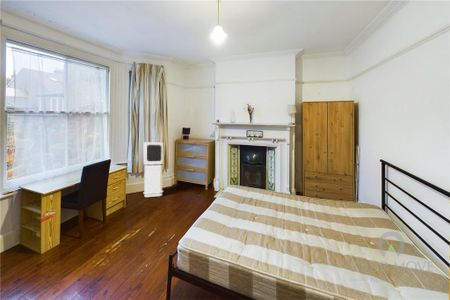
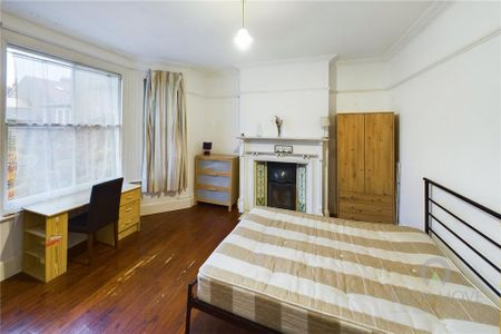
- air purifier (152, 168)
